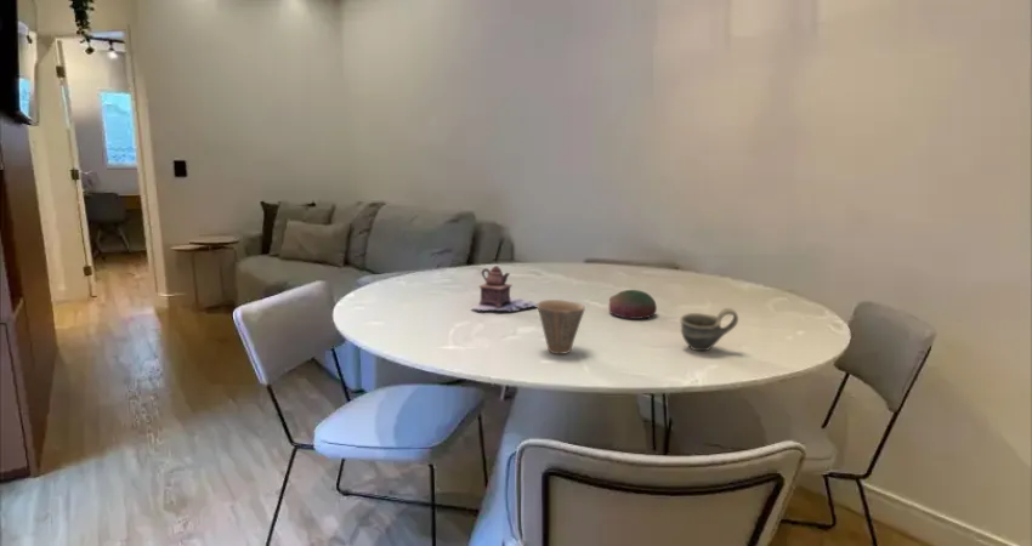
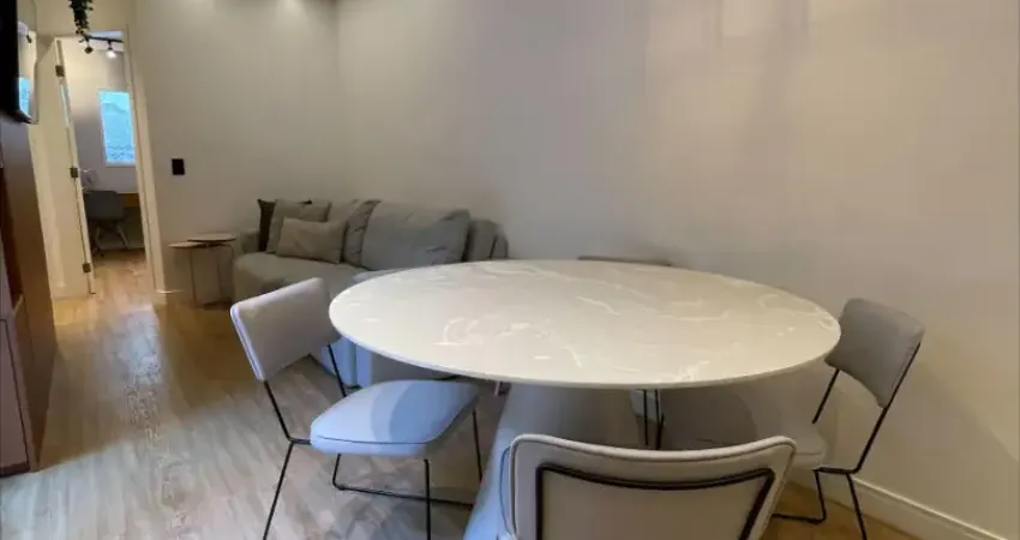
- bowl (631, 301)
- cup (705, 329)
- cup (561, 328)
- teapot (498, 285)
